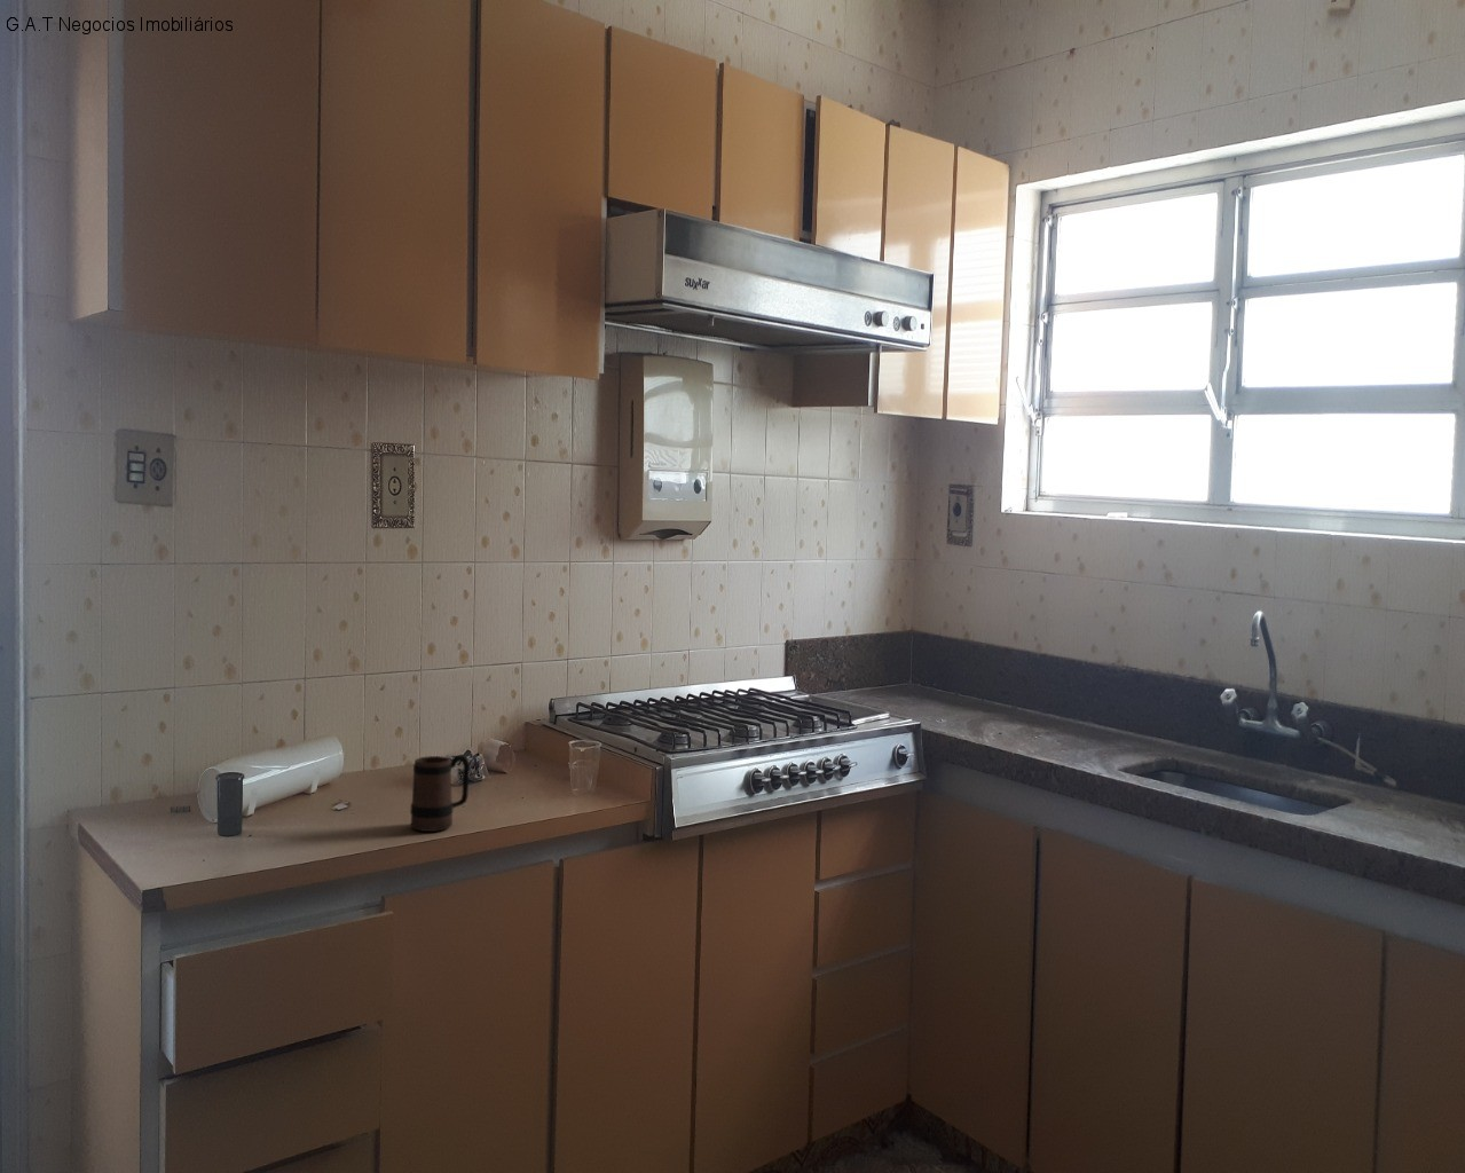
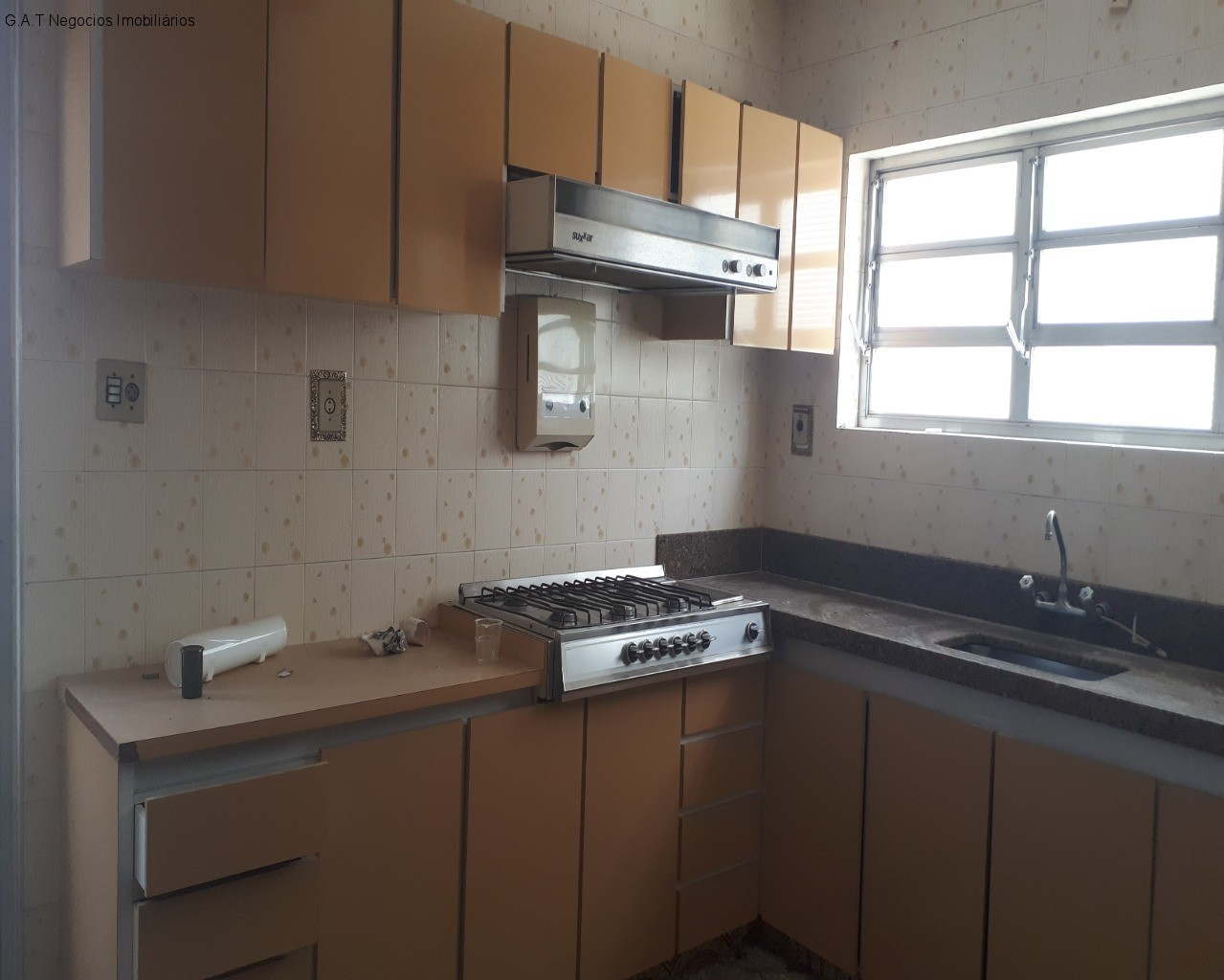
- mug (440, 790)
